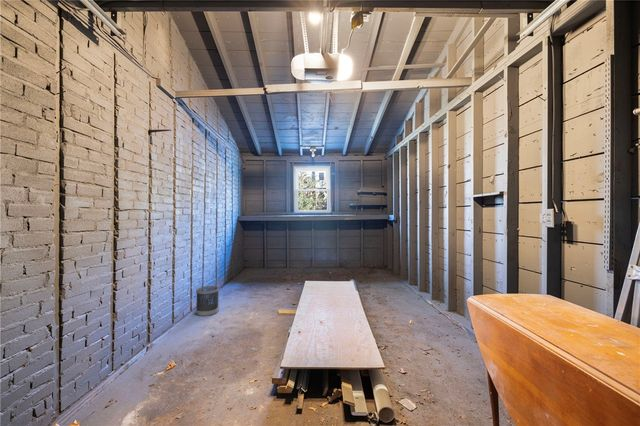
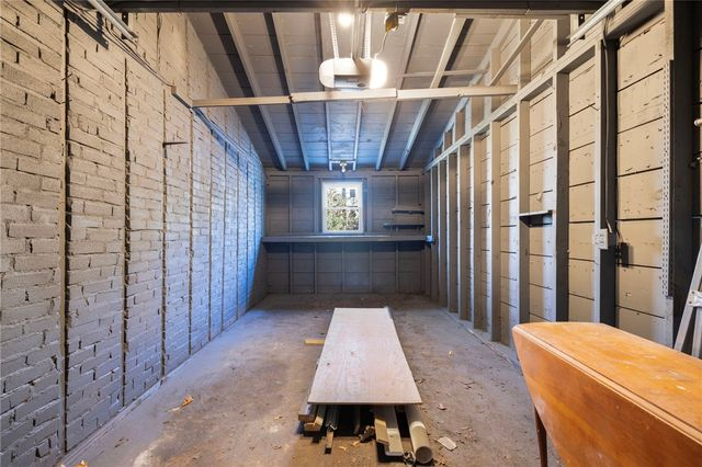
- wastebasket (207, 300)
